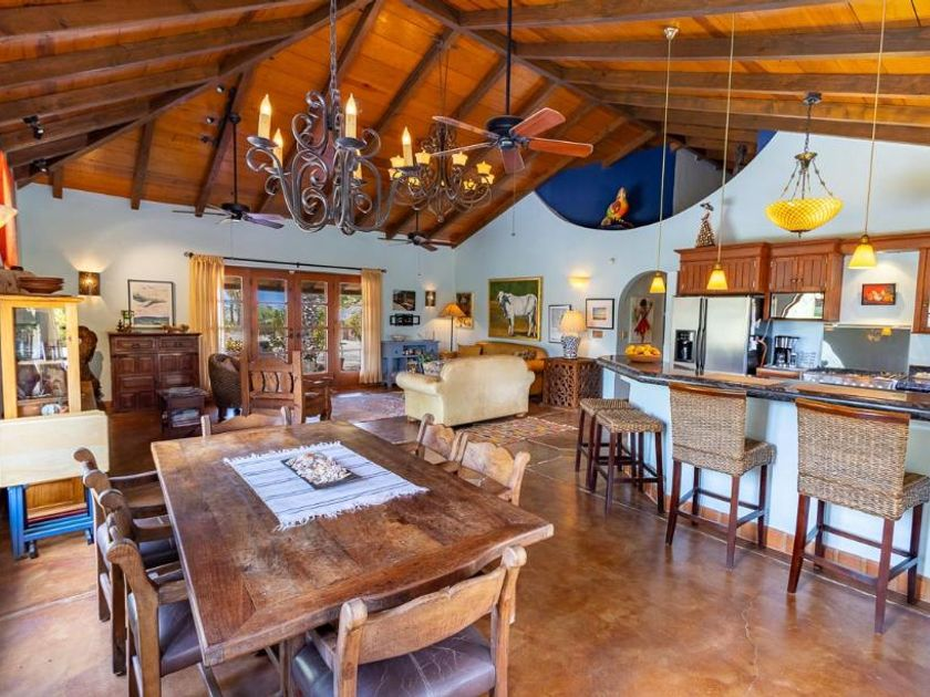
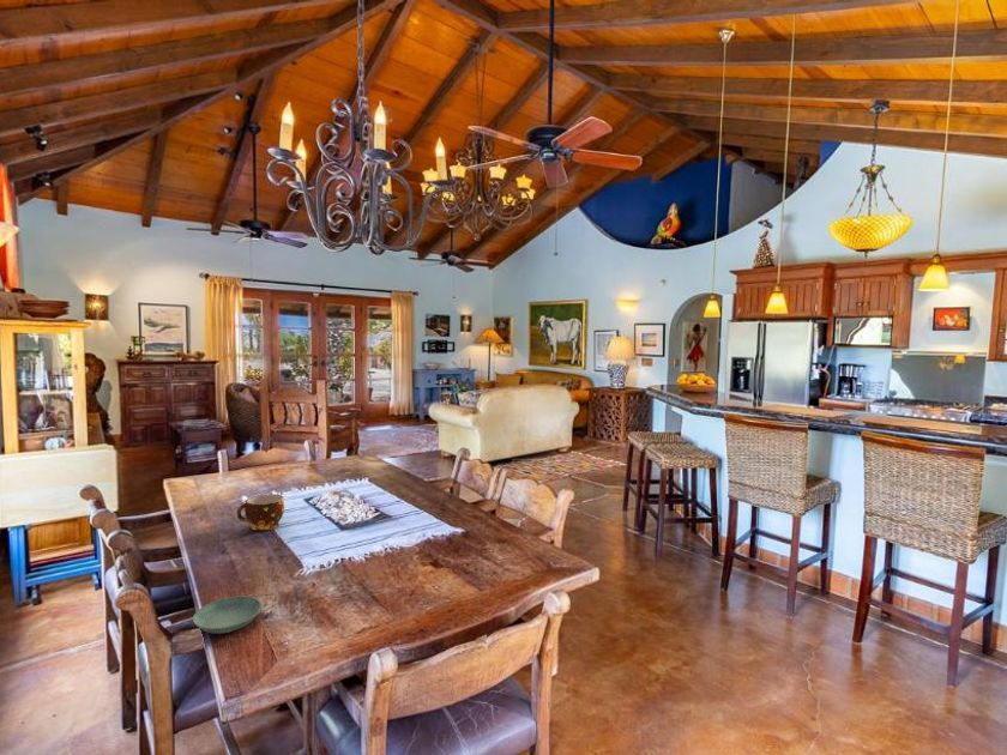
+ saucer (228, 616)
+ cup (263, 513)
